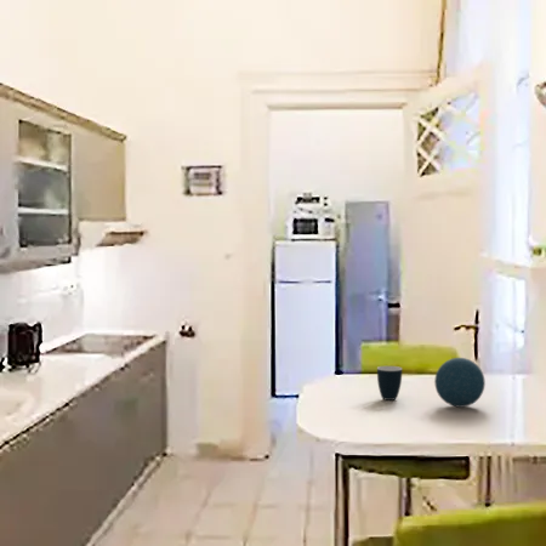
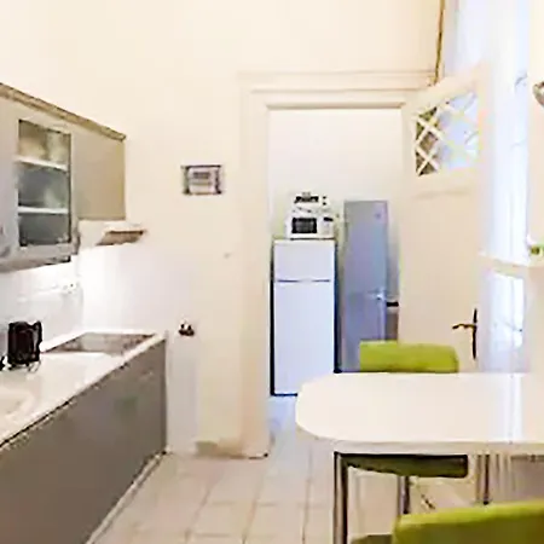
- decorative orb (459, 382)
- mug (389, 382)
